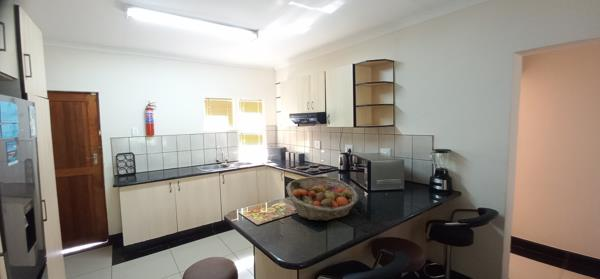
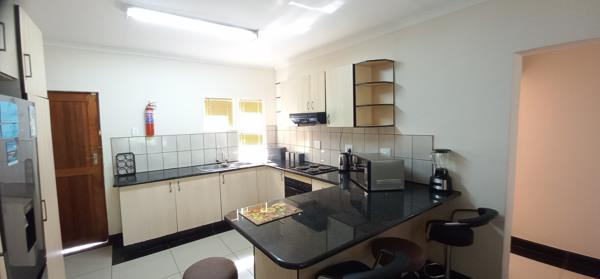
- fruit basket (322, 196)
